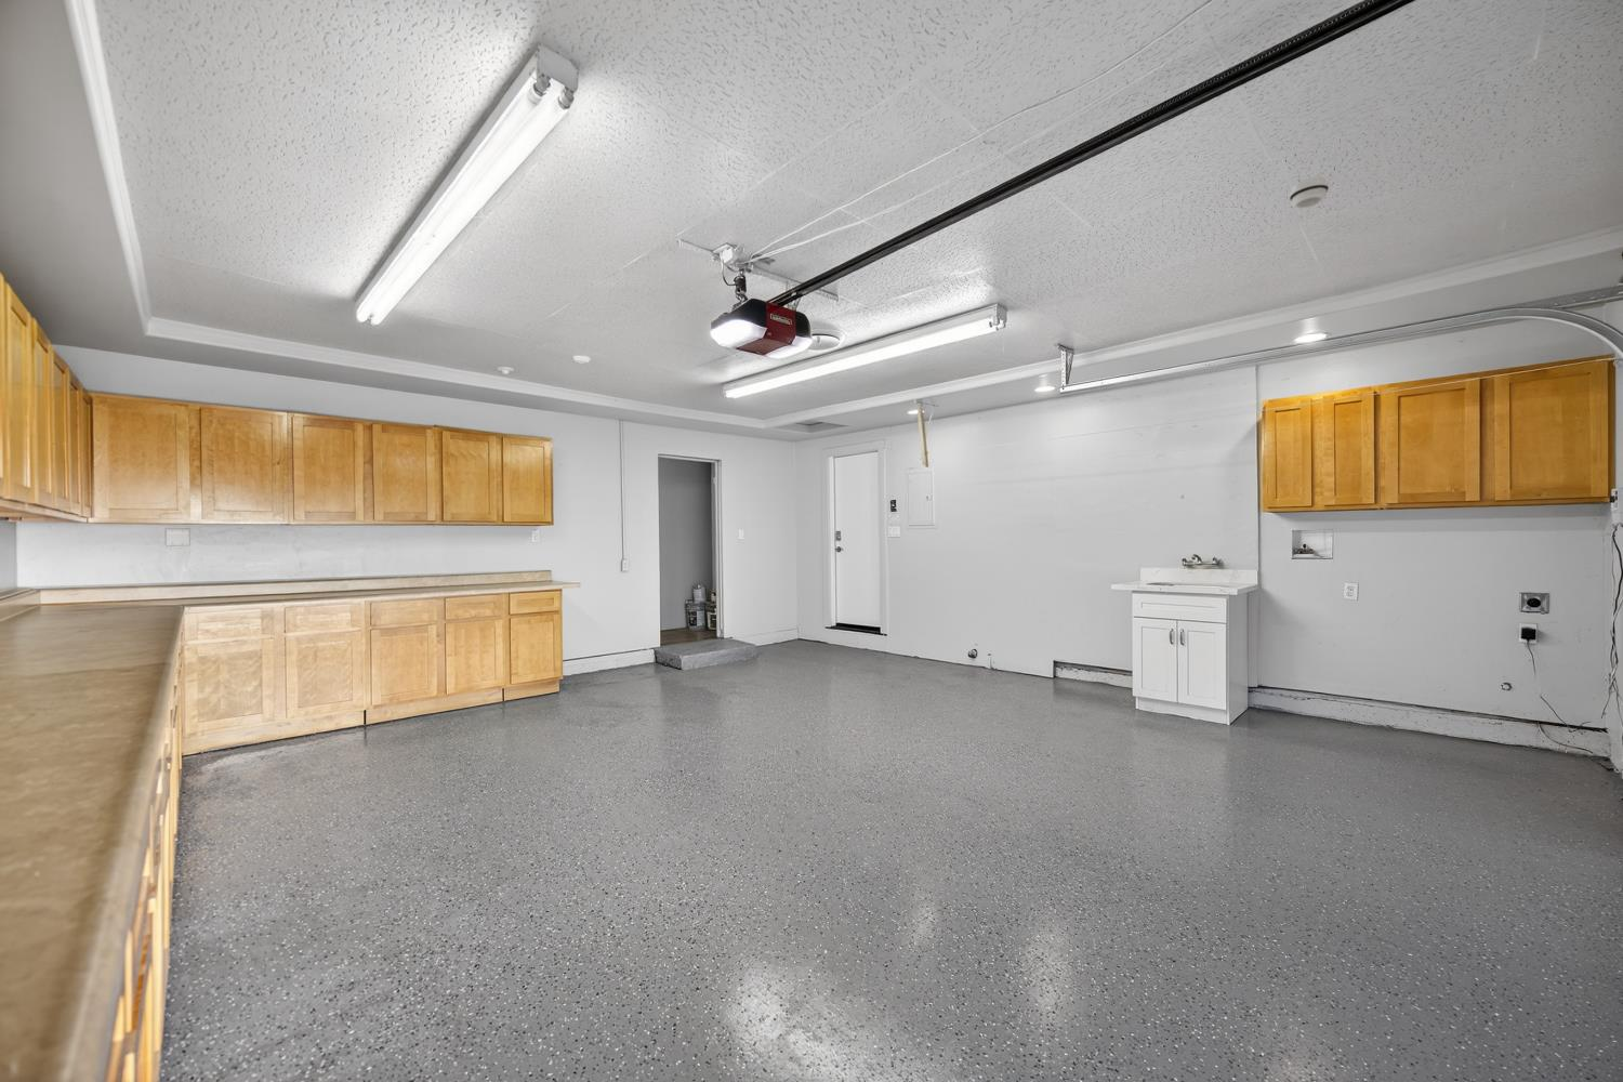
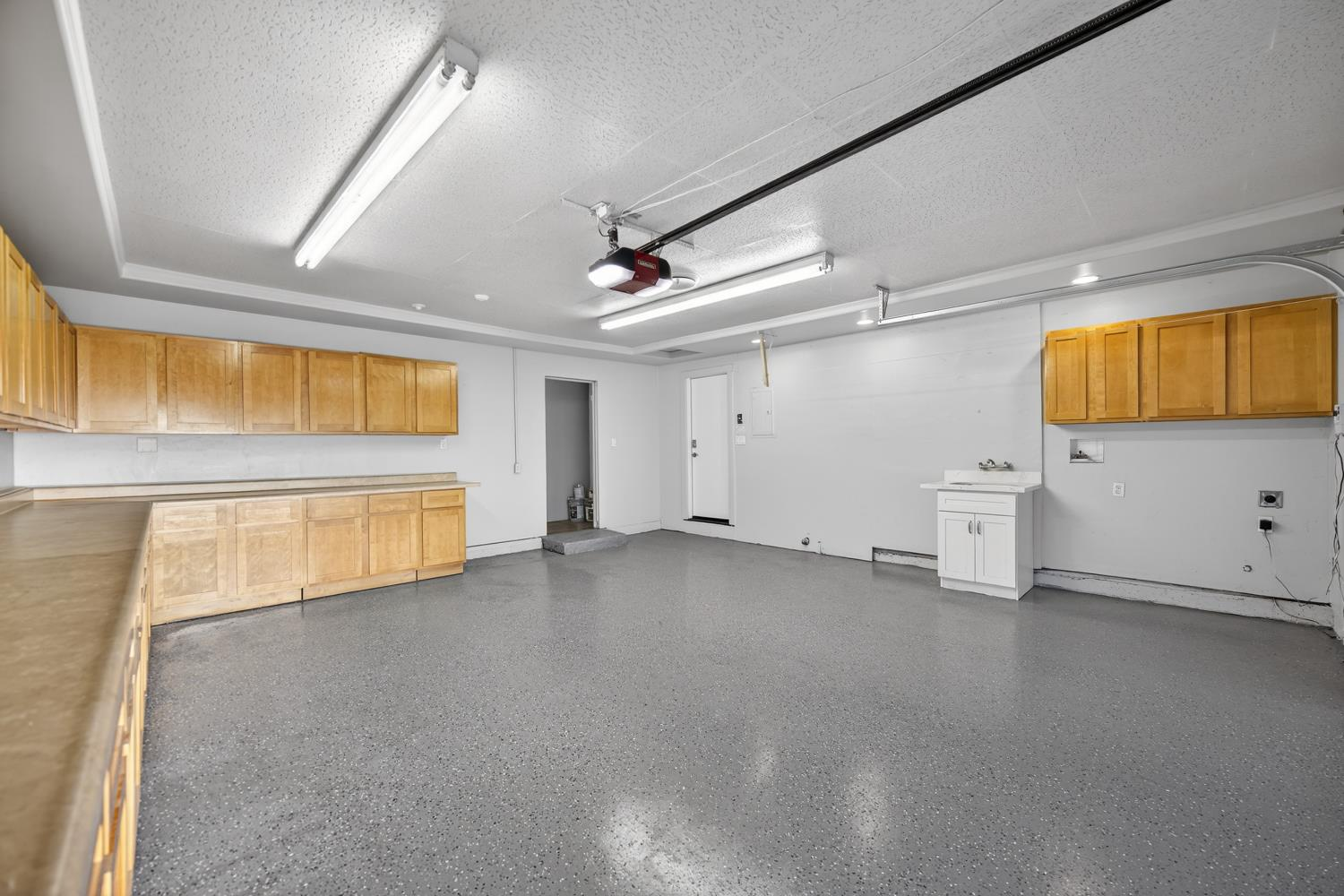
- smoke detector (1308, 192)
